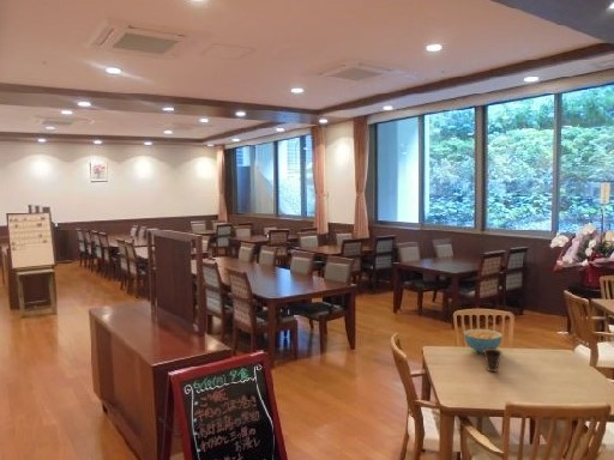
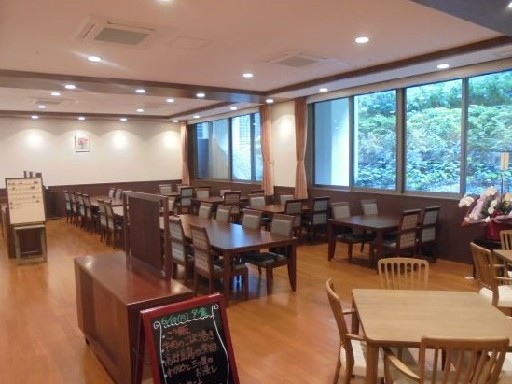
- cereal bowl (482, 341)
- cup (492, 361)
